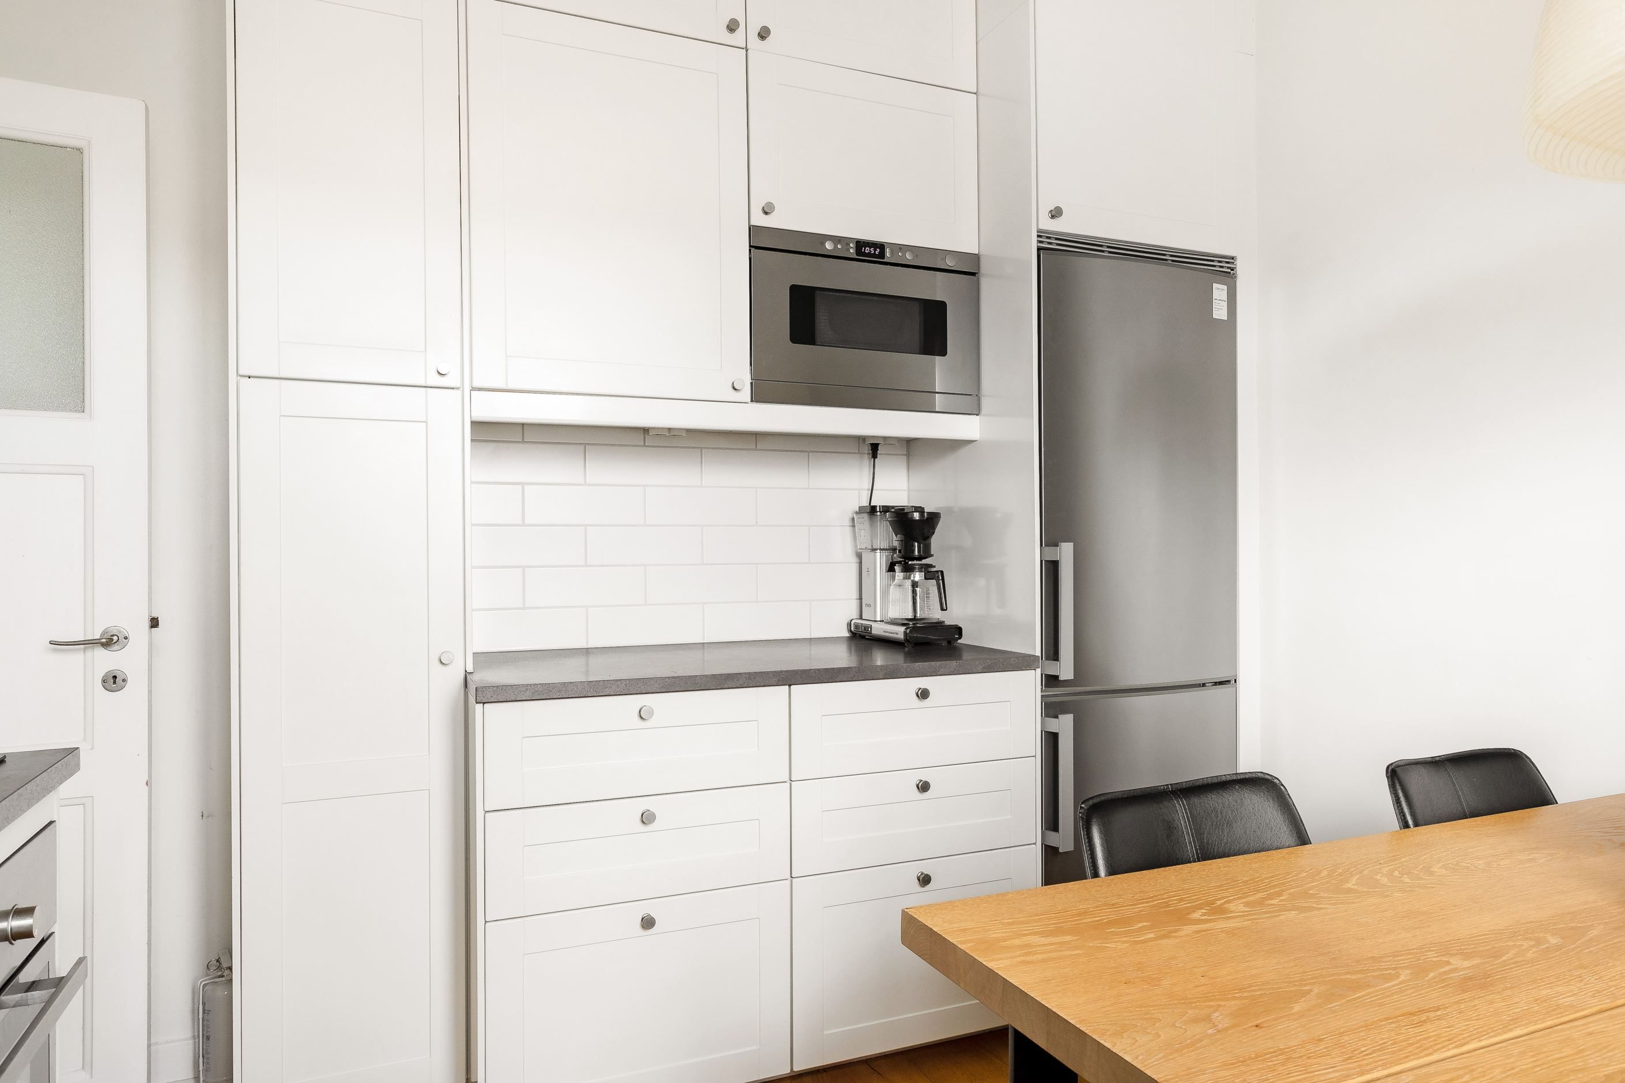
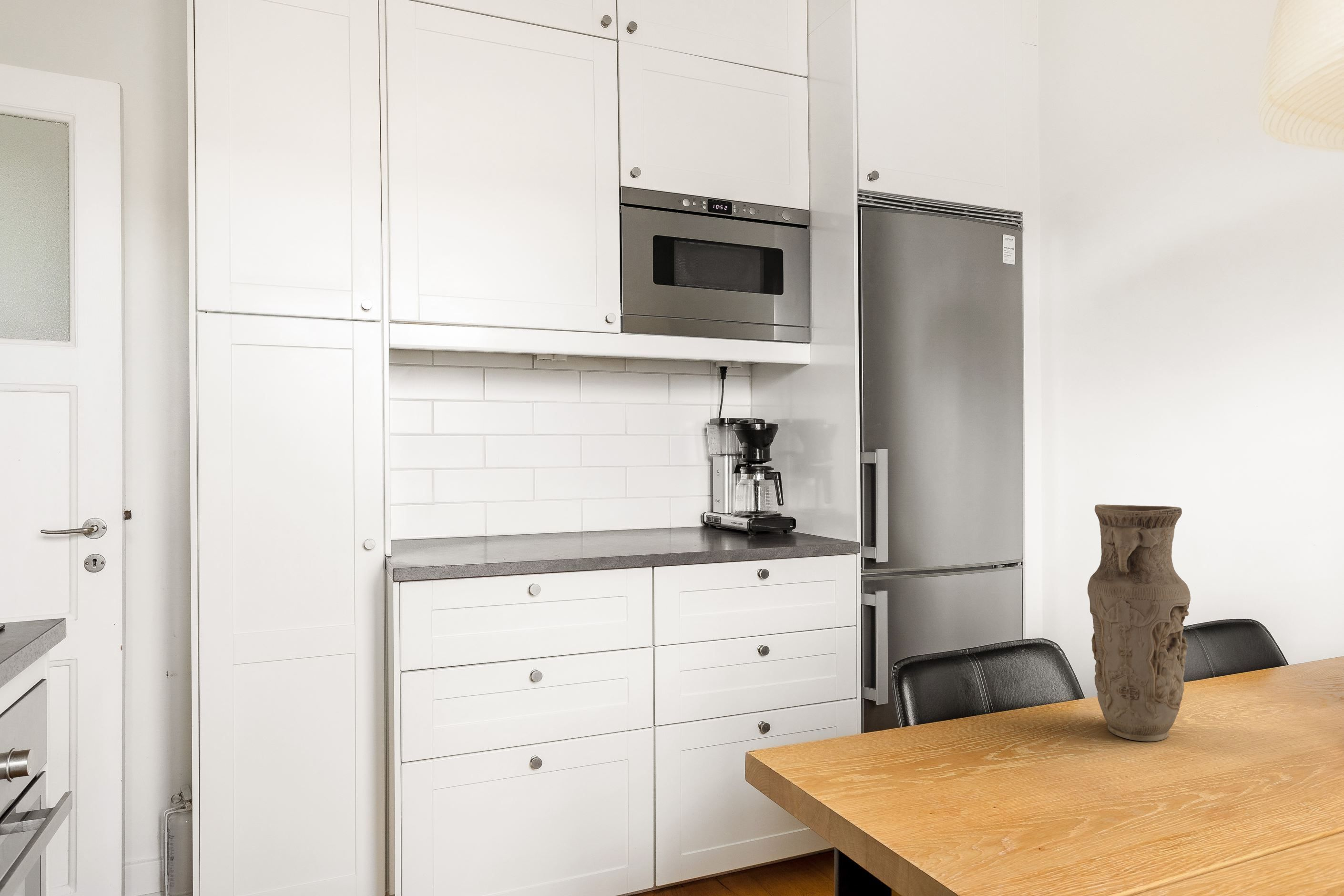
+ vase (1138, 618)
